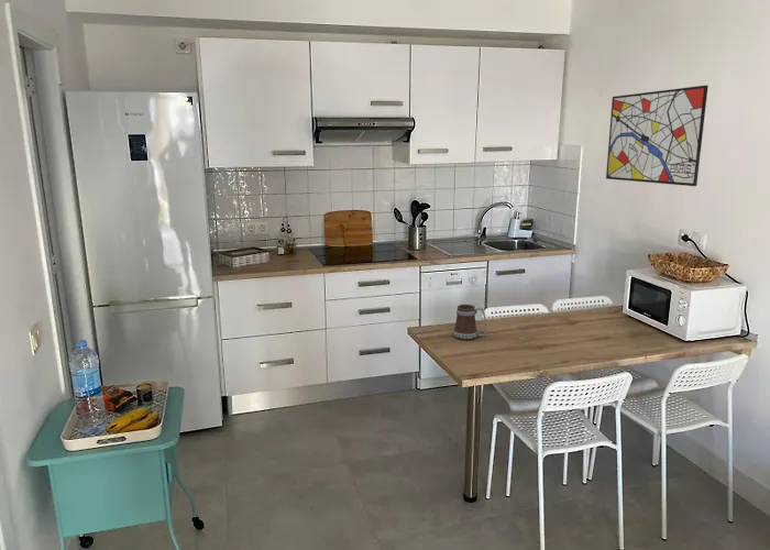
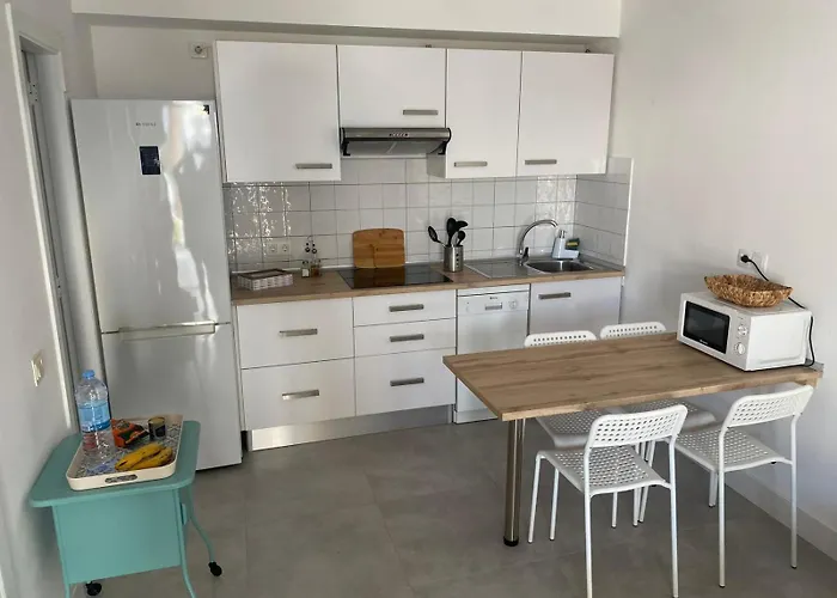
- wall art (650, 138)
- mug (469, 321)
